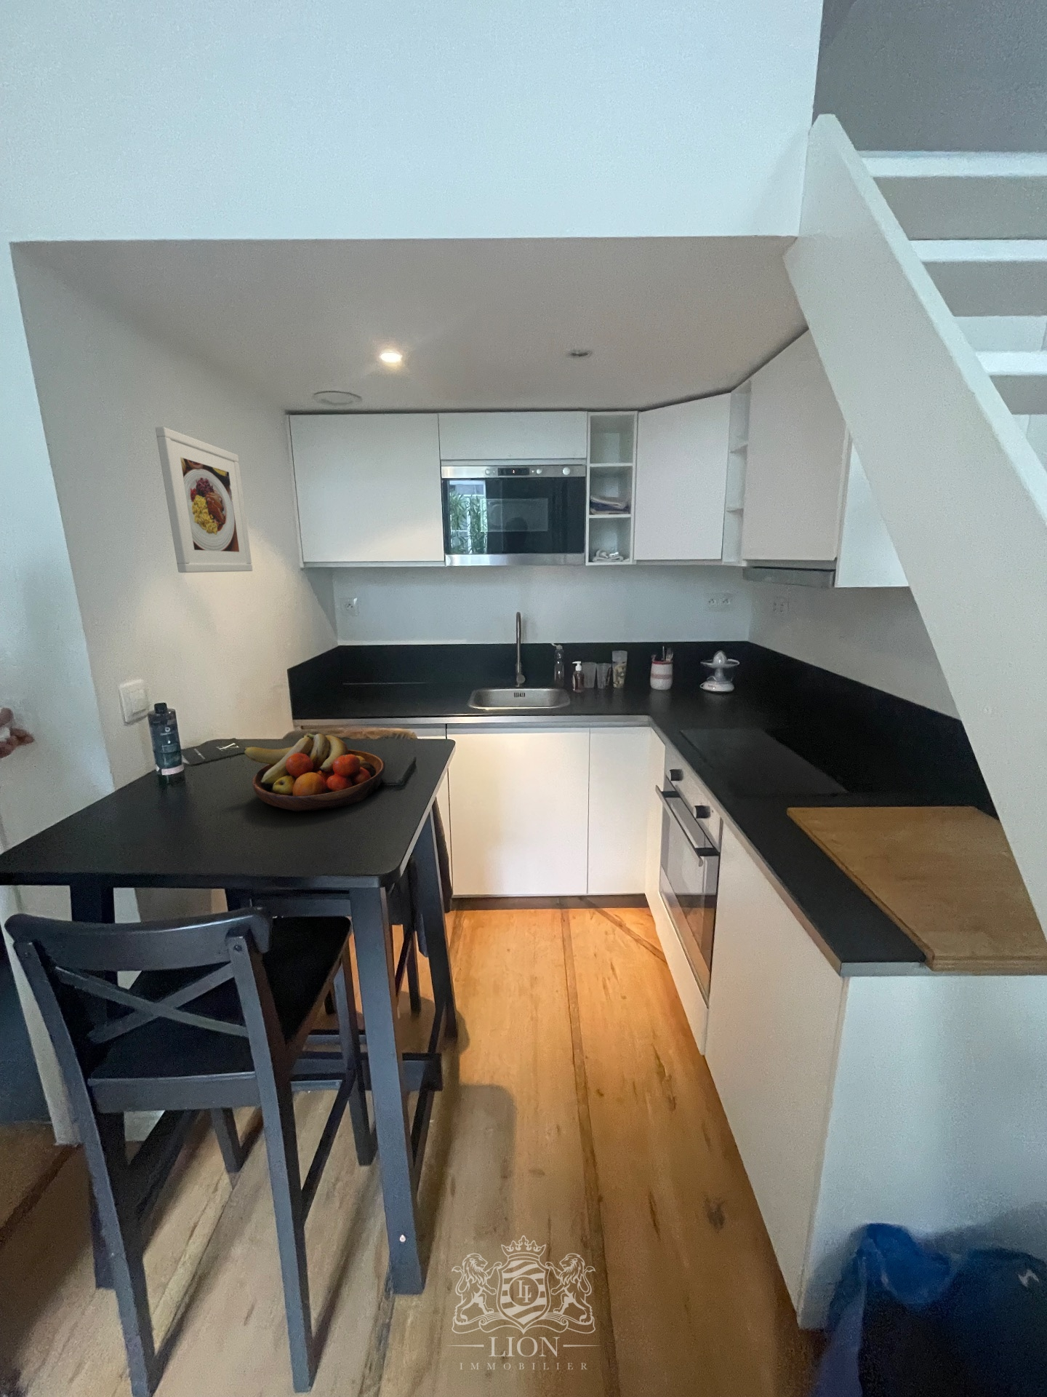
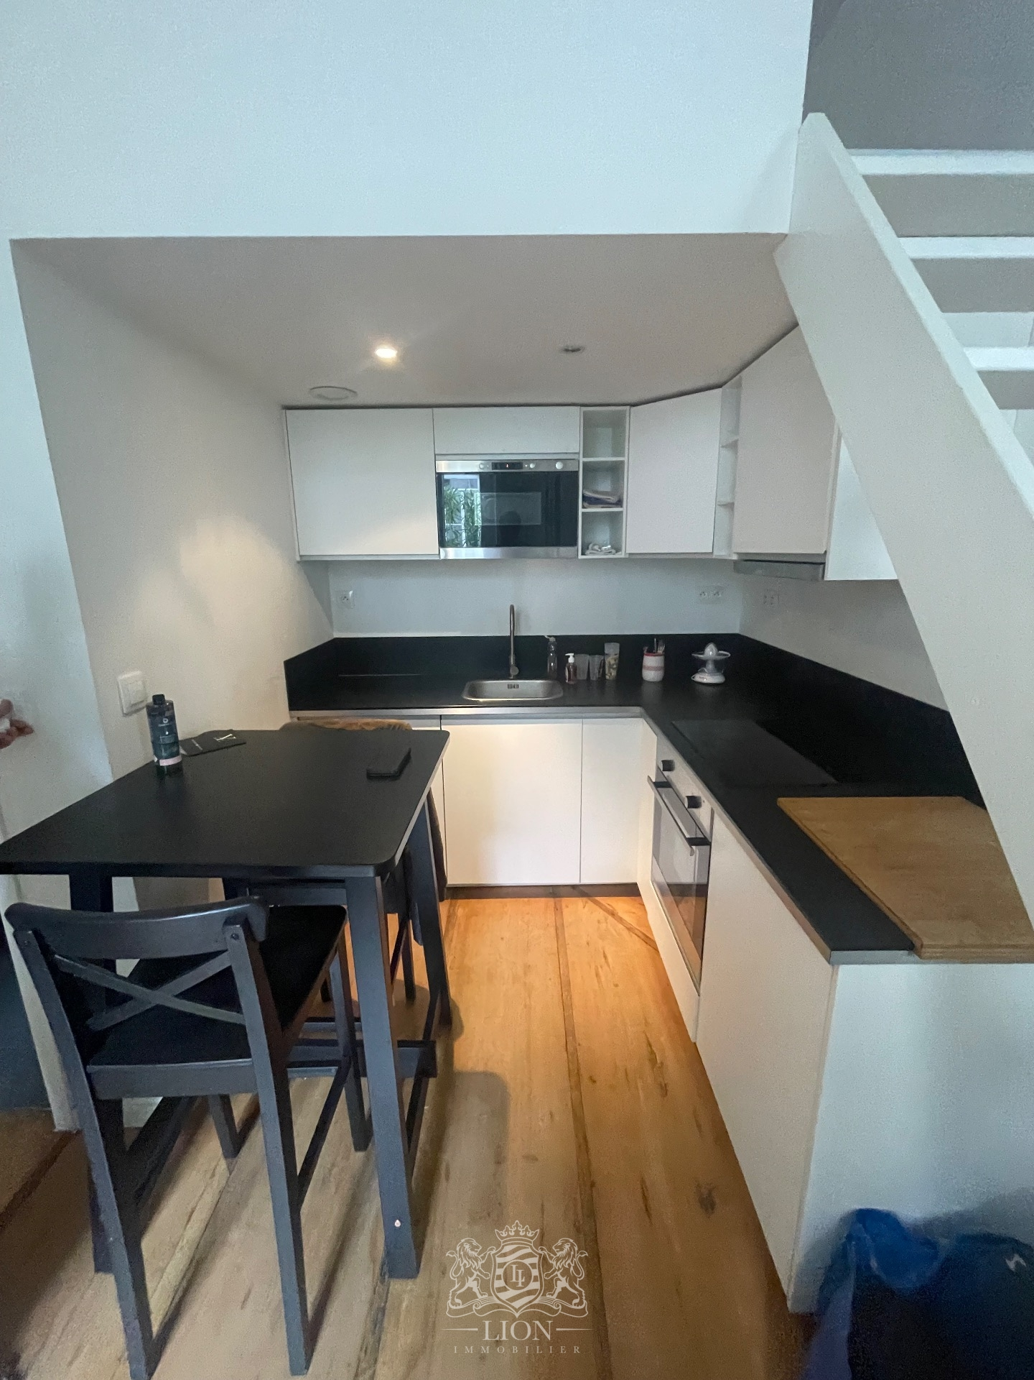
- fruit bowl (319, 766)
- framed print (210, 508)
